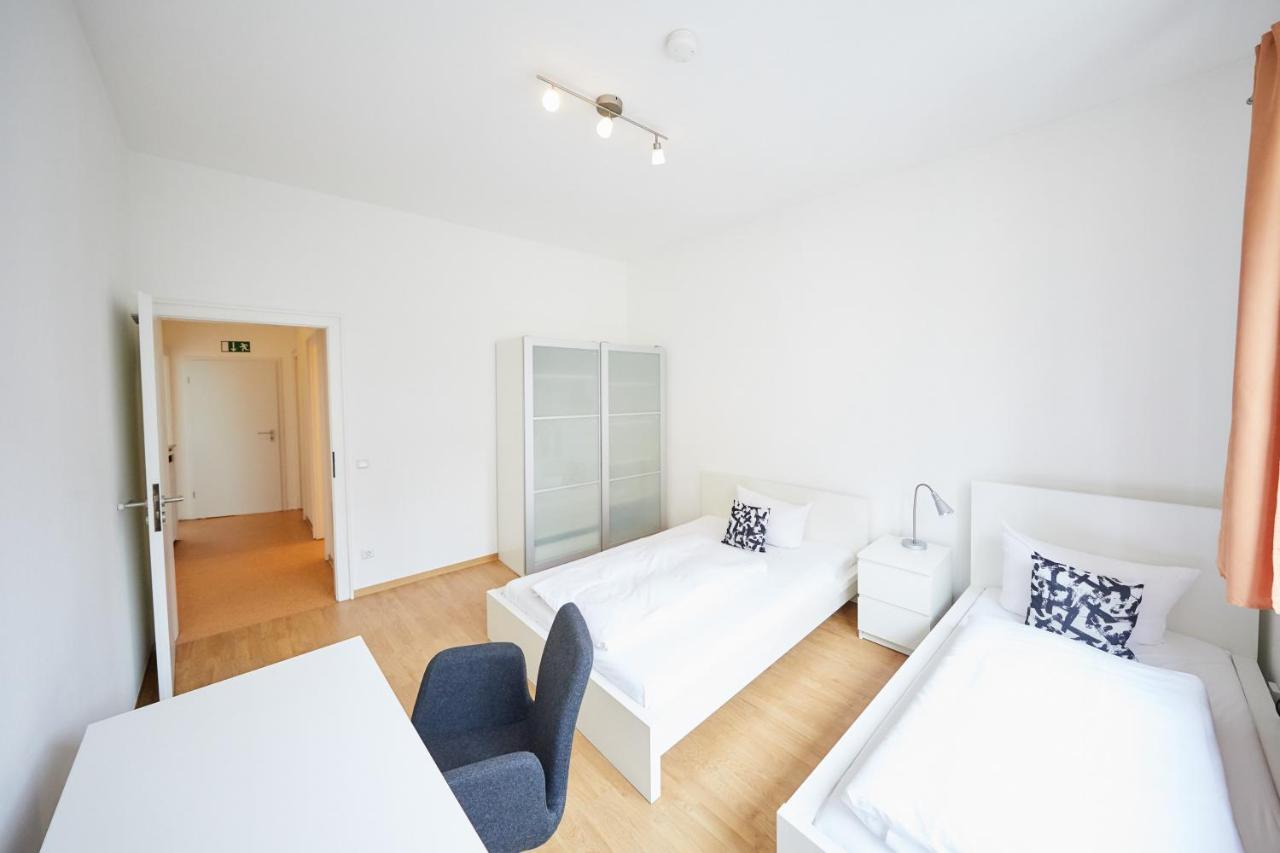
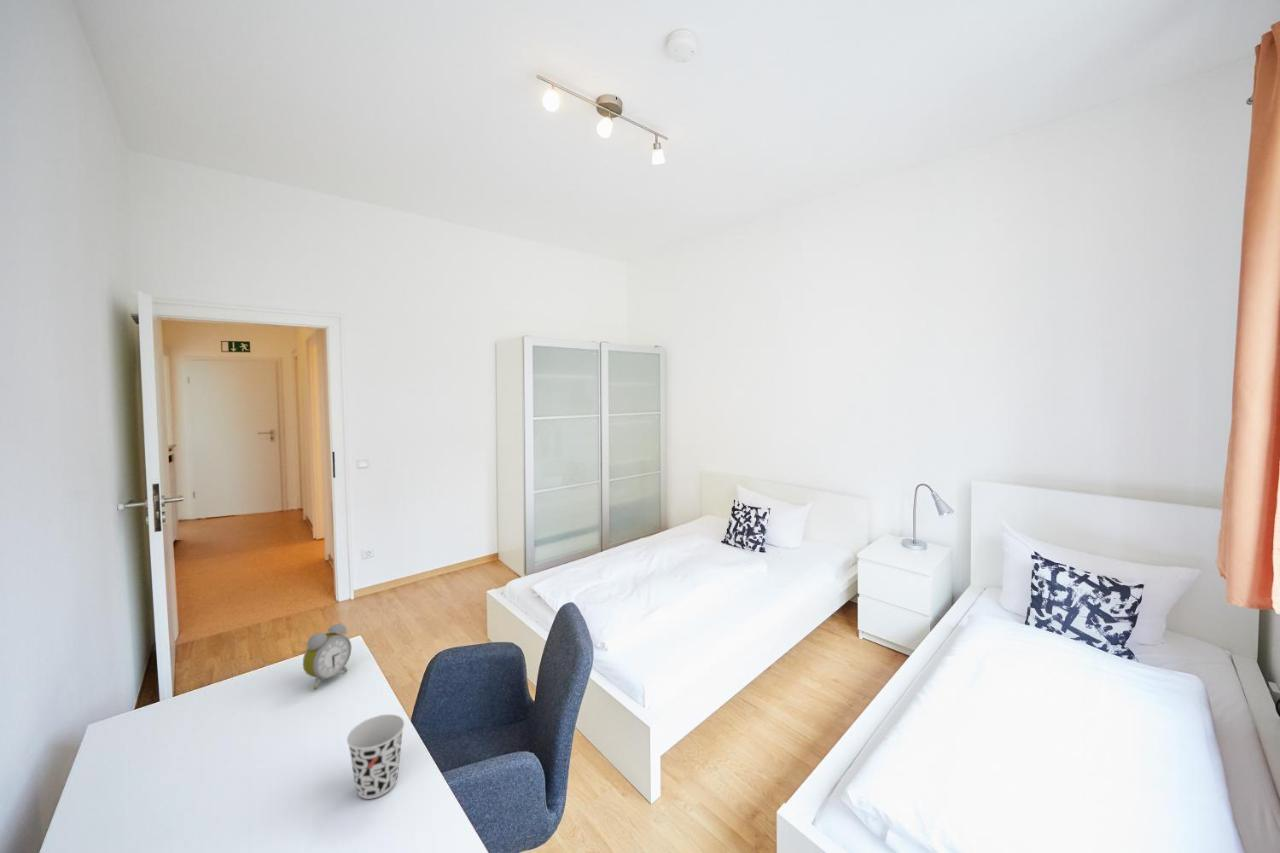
+ cup (376, 757)
+ alarm clock (325, 654)
